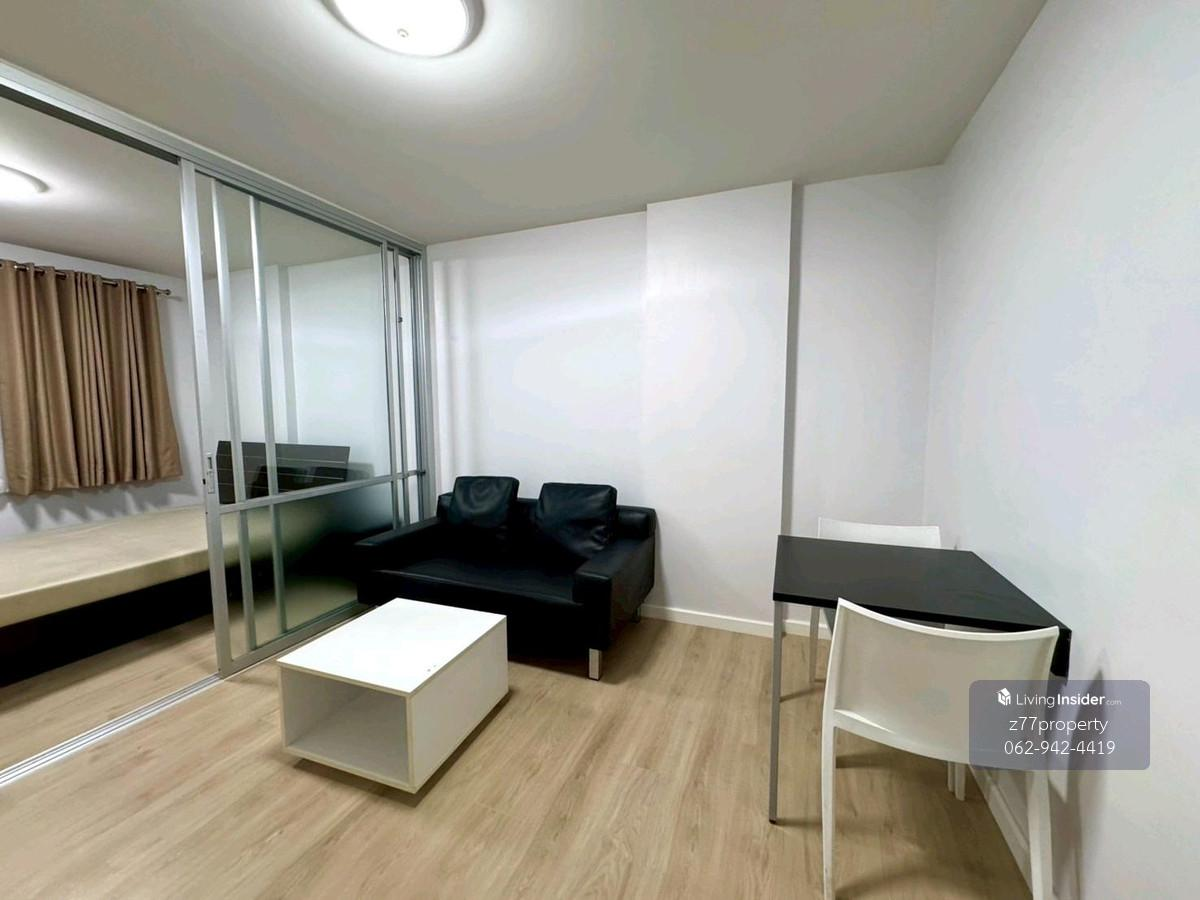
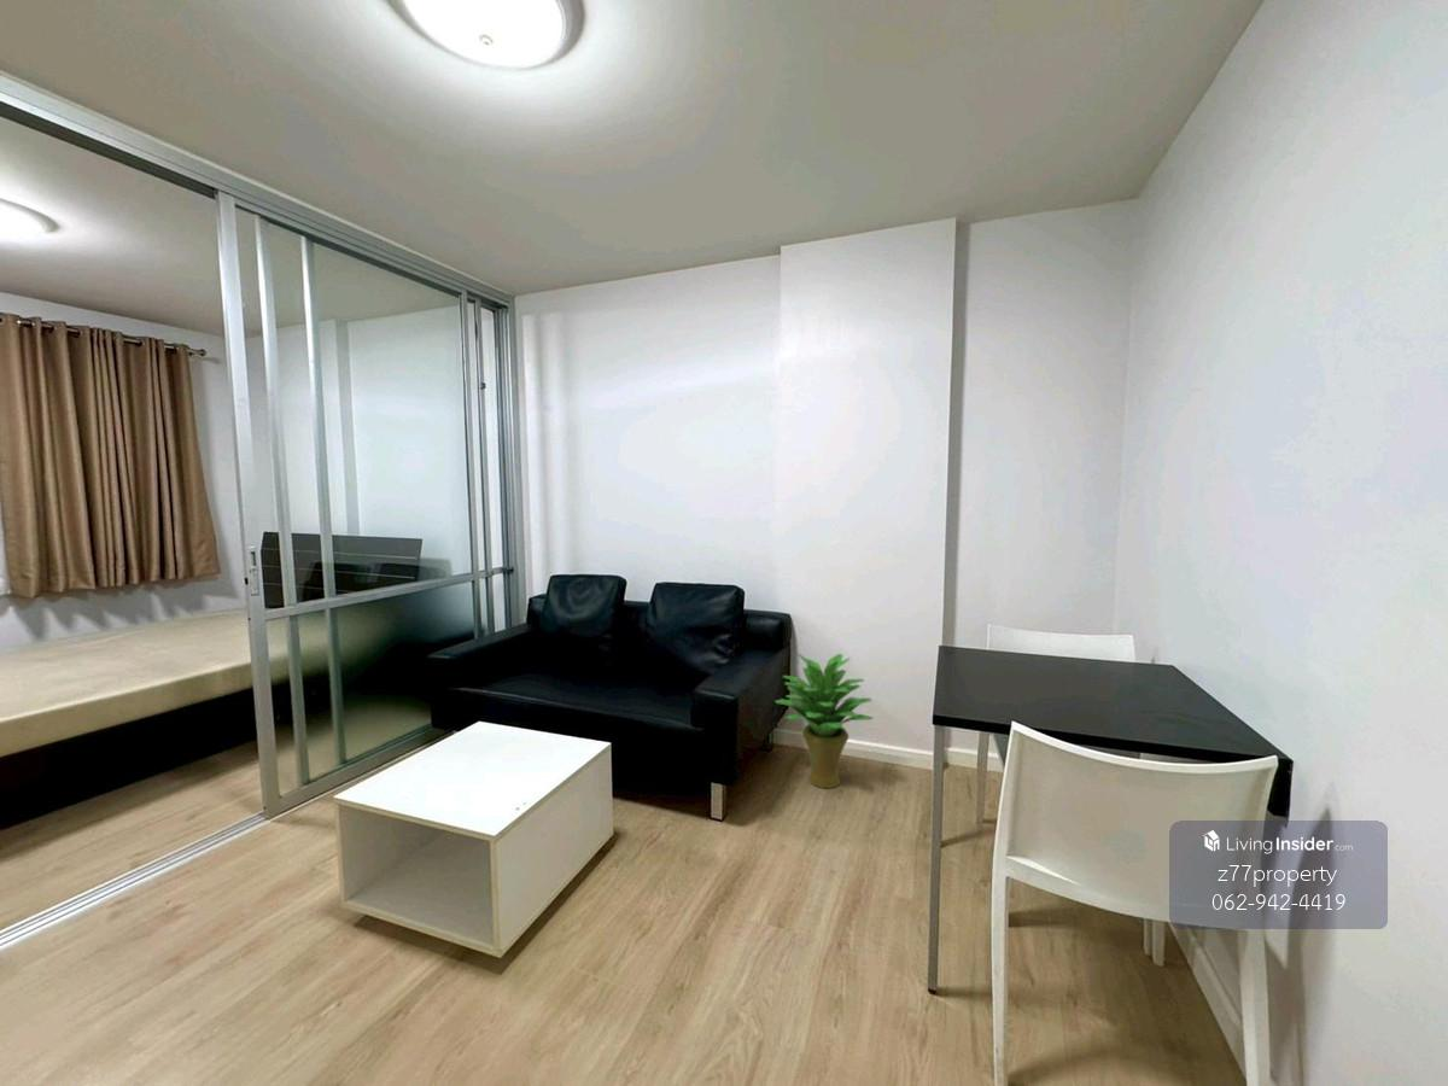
+ potted plant (825, 718)
